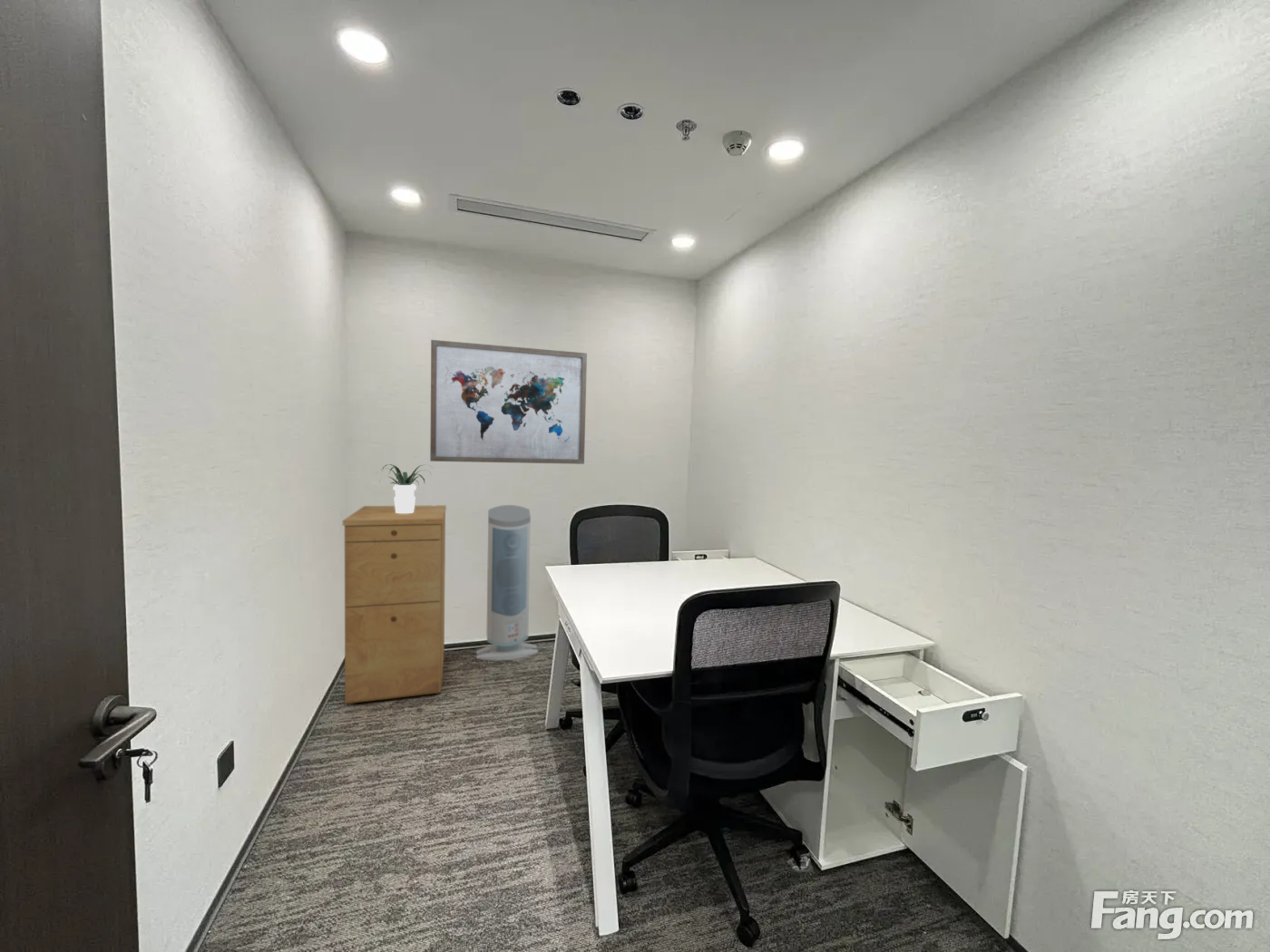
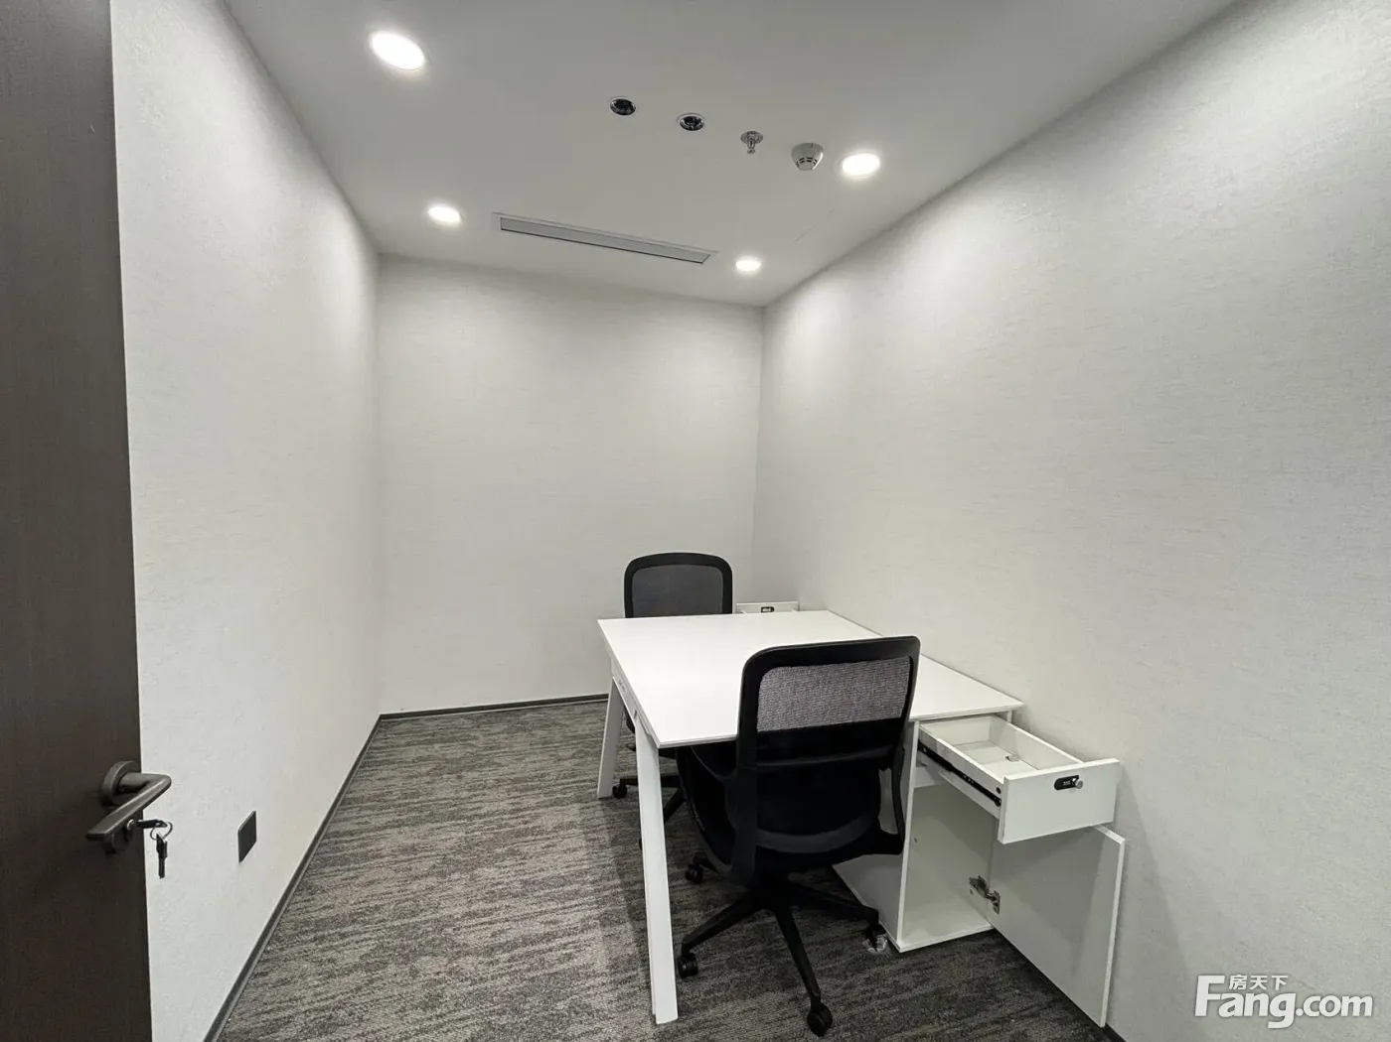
- air purifier (508, 579)
- filing cabinet (400, 595)
- potted plant (406, 488)
- wall art (511, 404)
